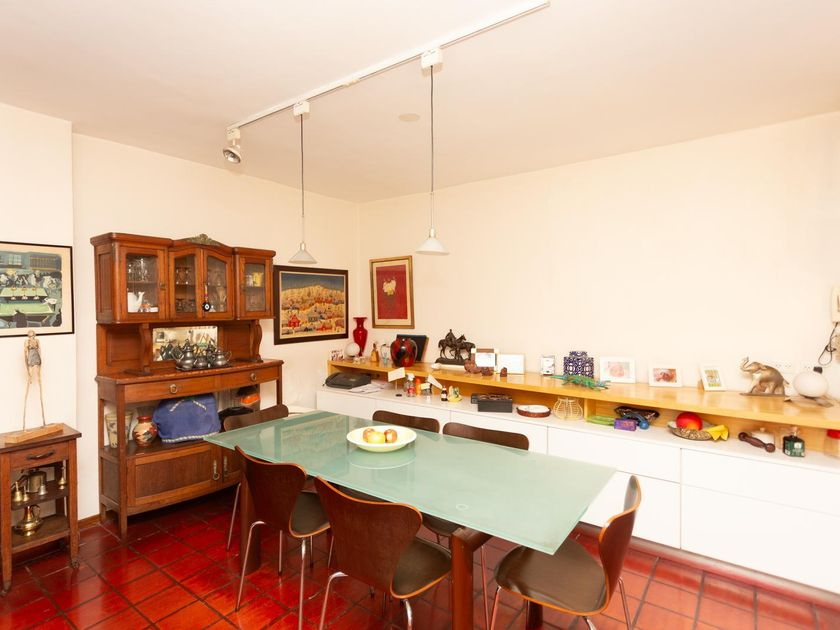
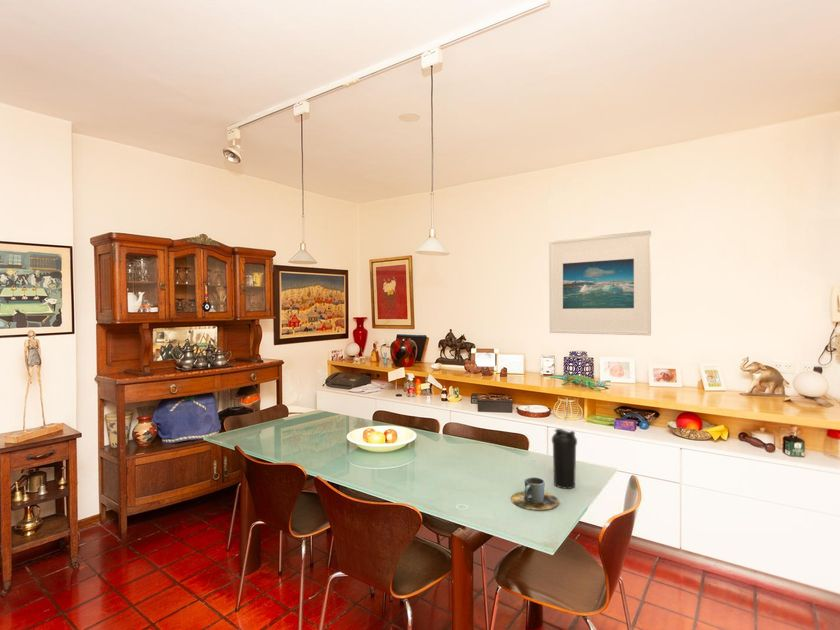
+ water bottle (564, 457)
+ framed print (596, 285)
+ cup (534, 490)
